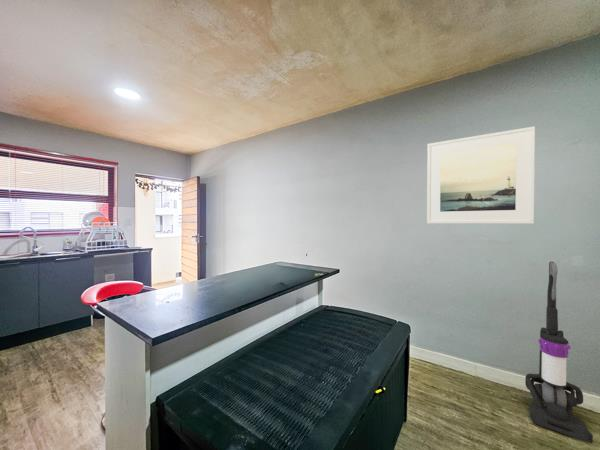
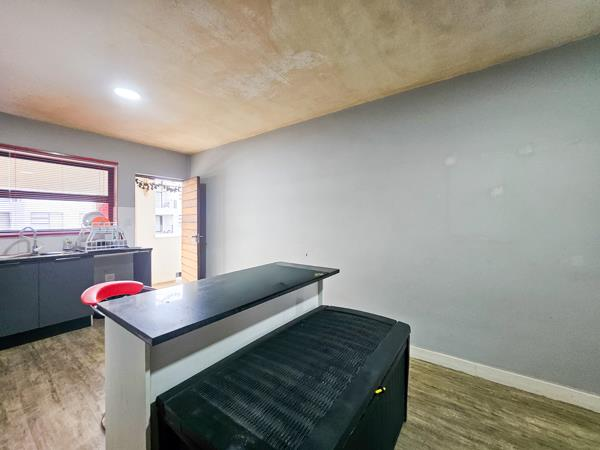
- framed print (475, 180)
- vacuum cleaner (555, 339)
